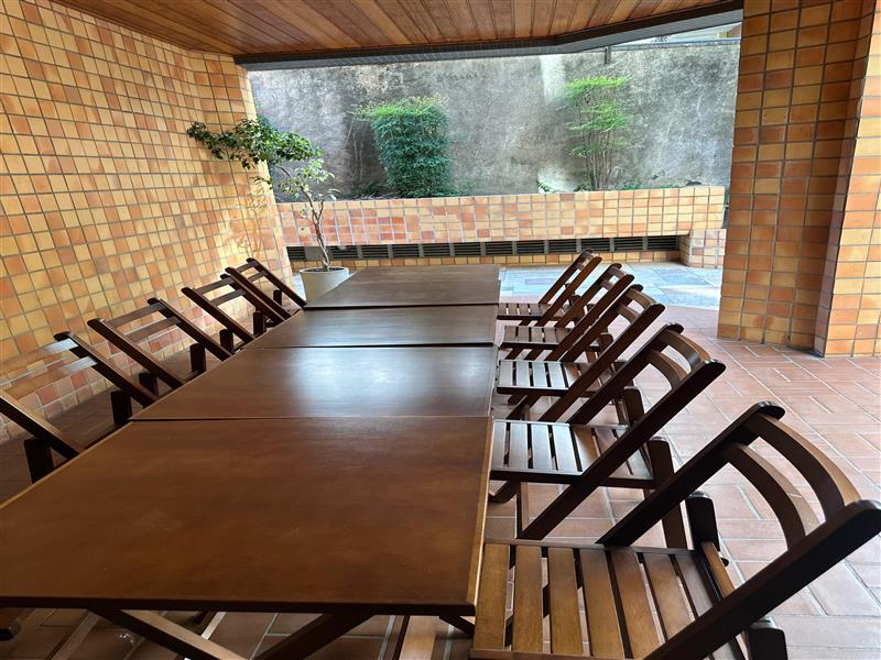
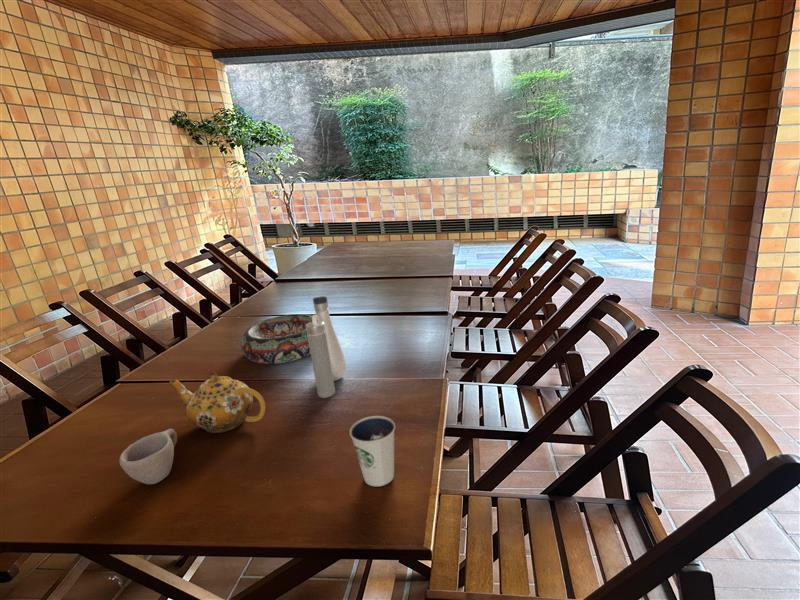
+ teapot (218, 397)
+ cup (155, 457)
+ dixie cup (375, 452)
+ decorative bowl (283, 338)
+ water bottle (324, 341)
